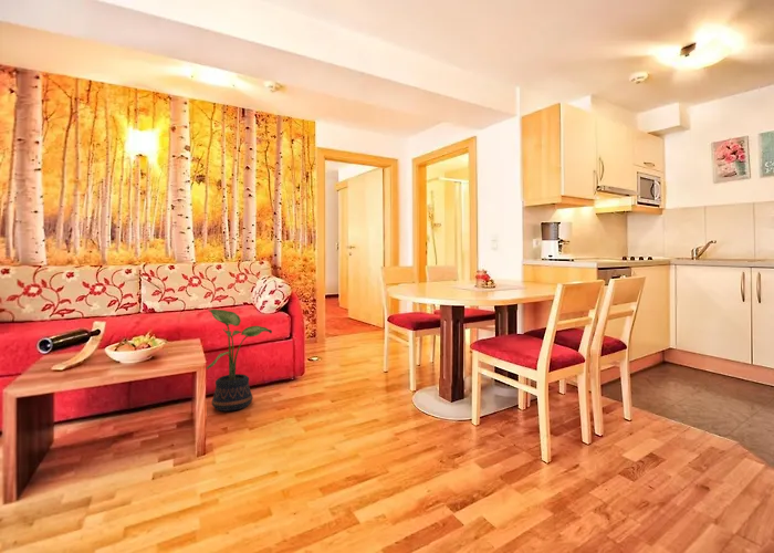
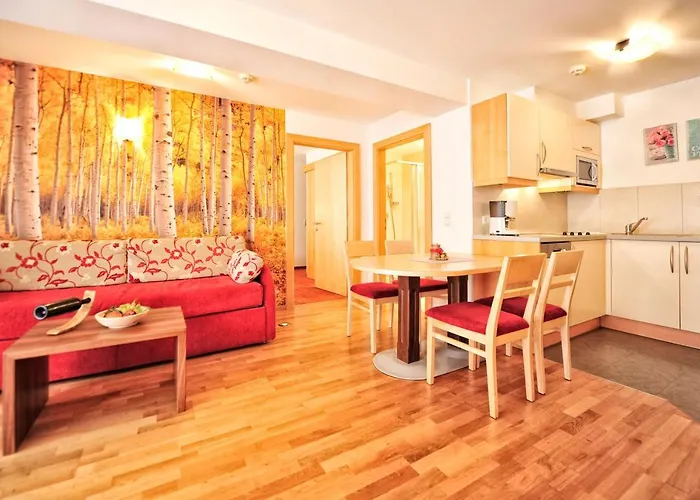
- potted plant (237, 354)
